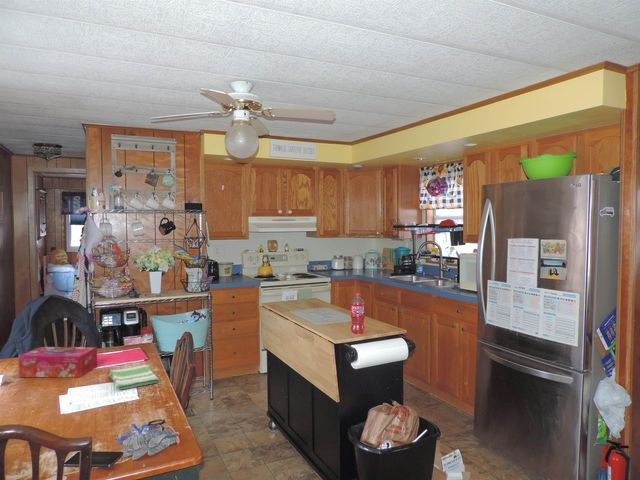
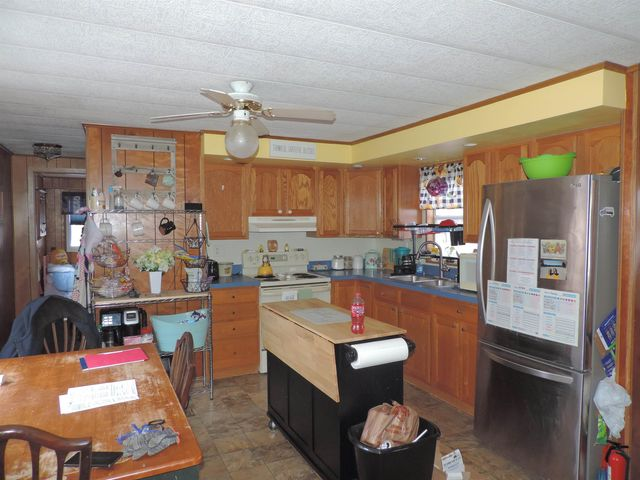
- tissue box (59, 361)
- dish towel (133, 376)
